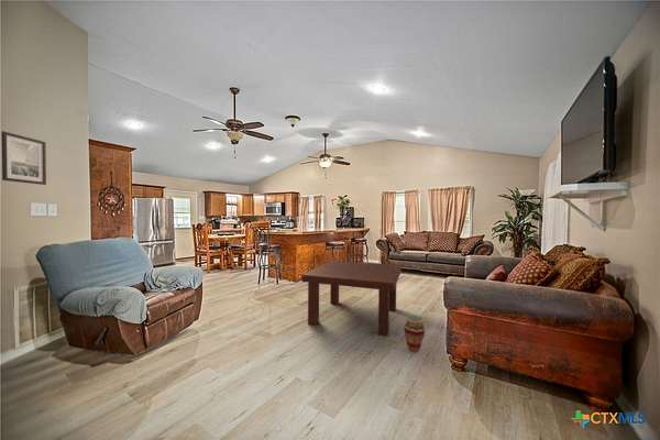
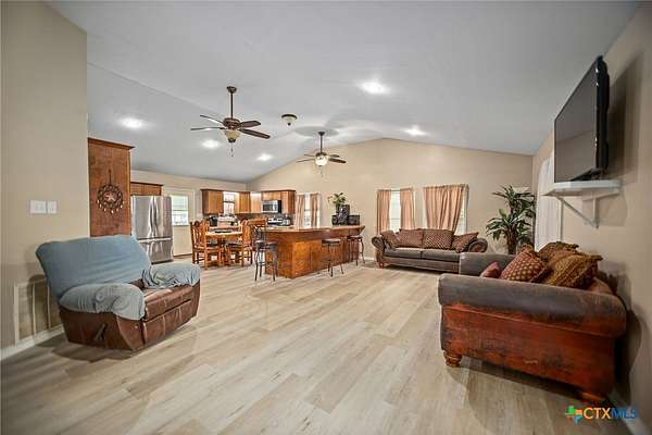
- coffee table (355, 286)
- wall art (25, 160)
- vase (414, 334)
